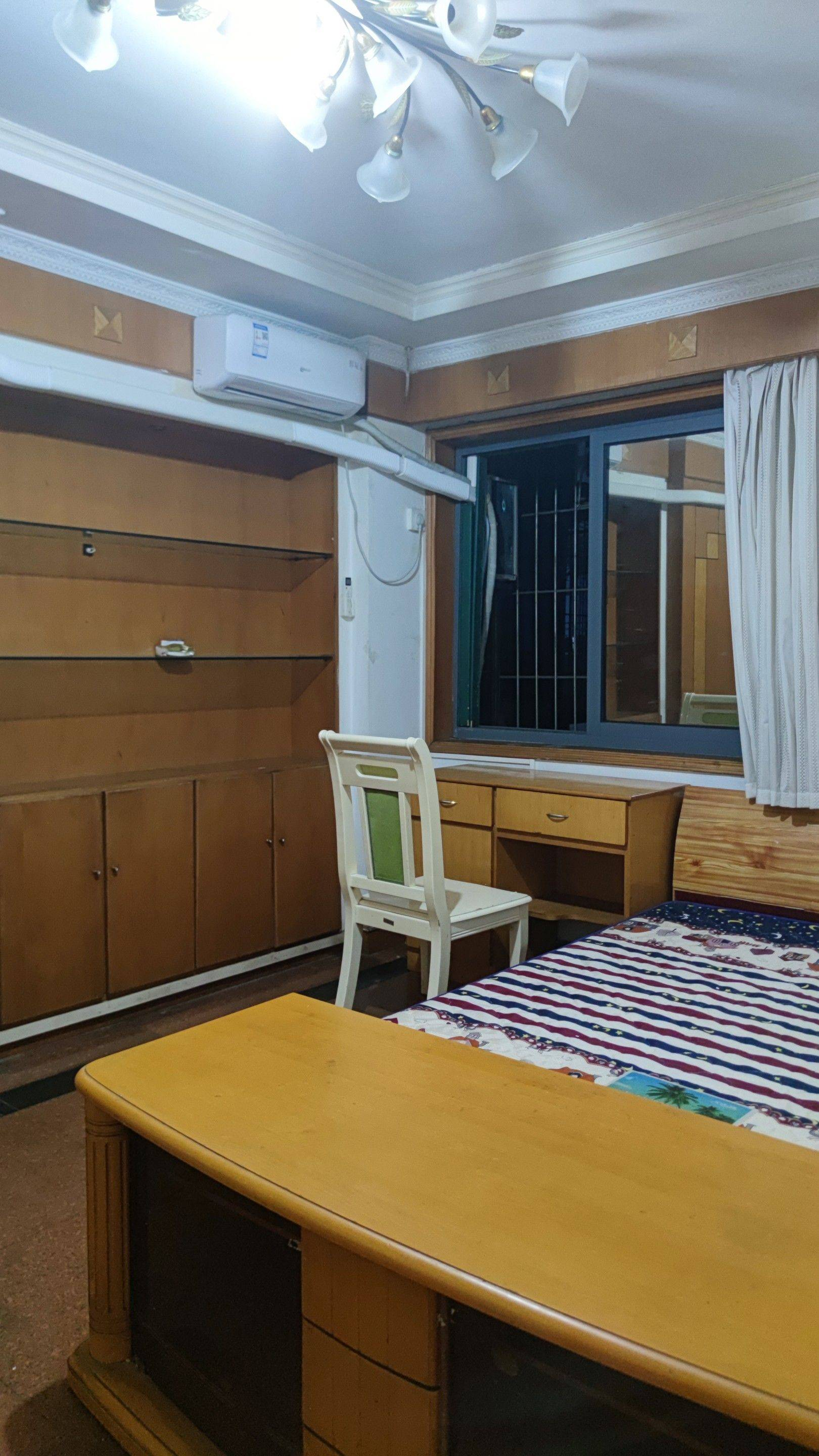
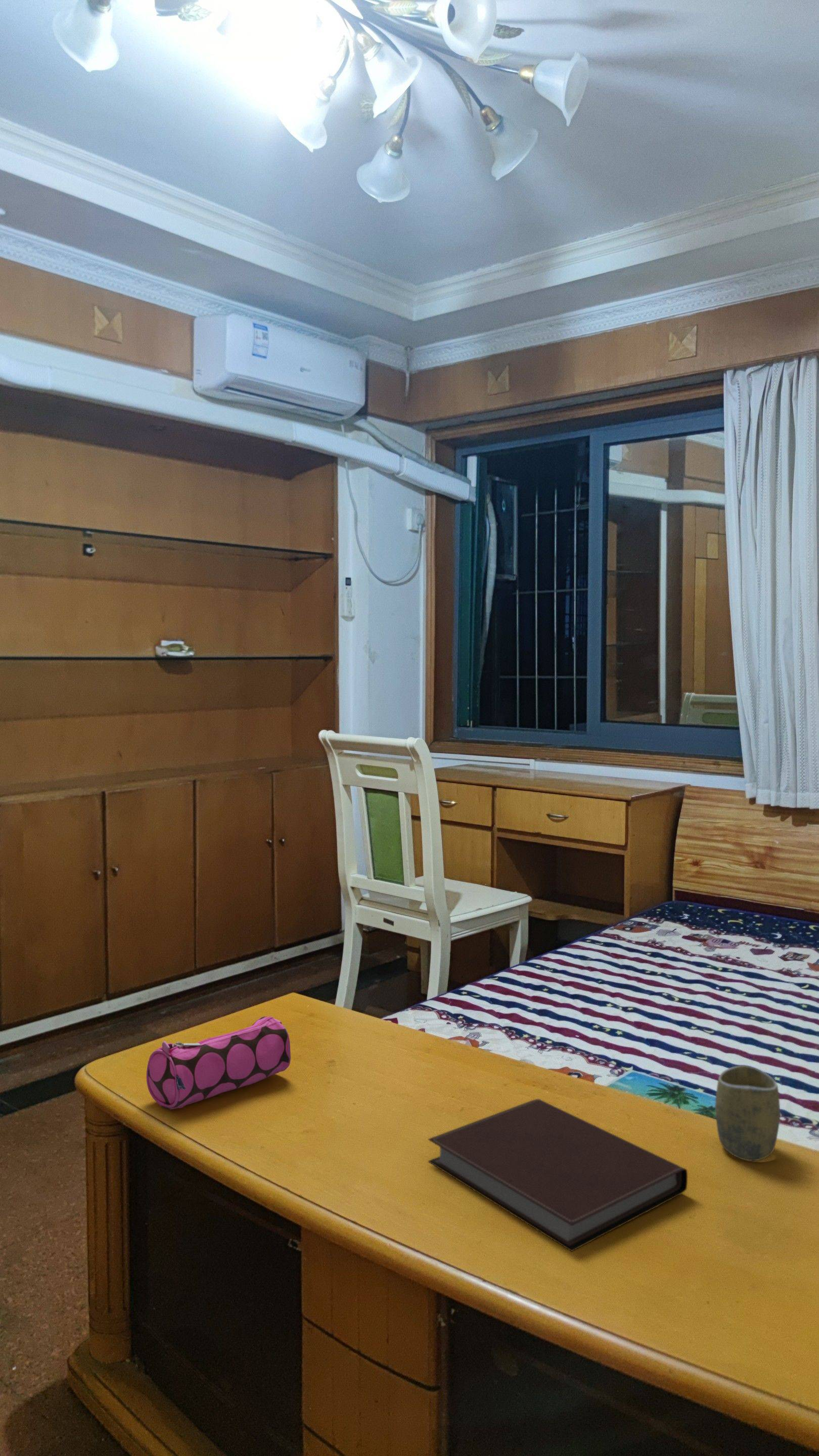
+ pencil case (222, 1058)
+ cup (747, 1112)
+ notebook (554, 1164)
